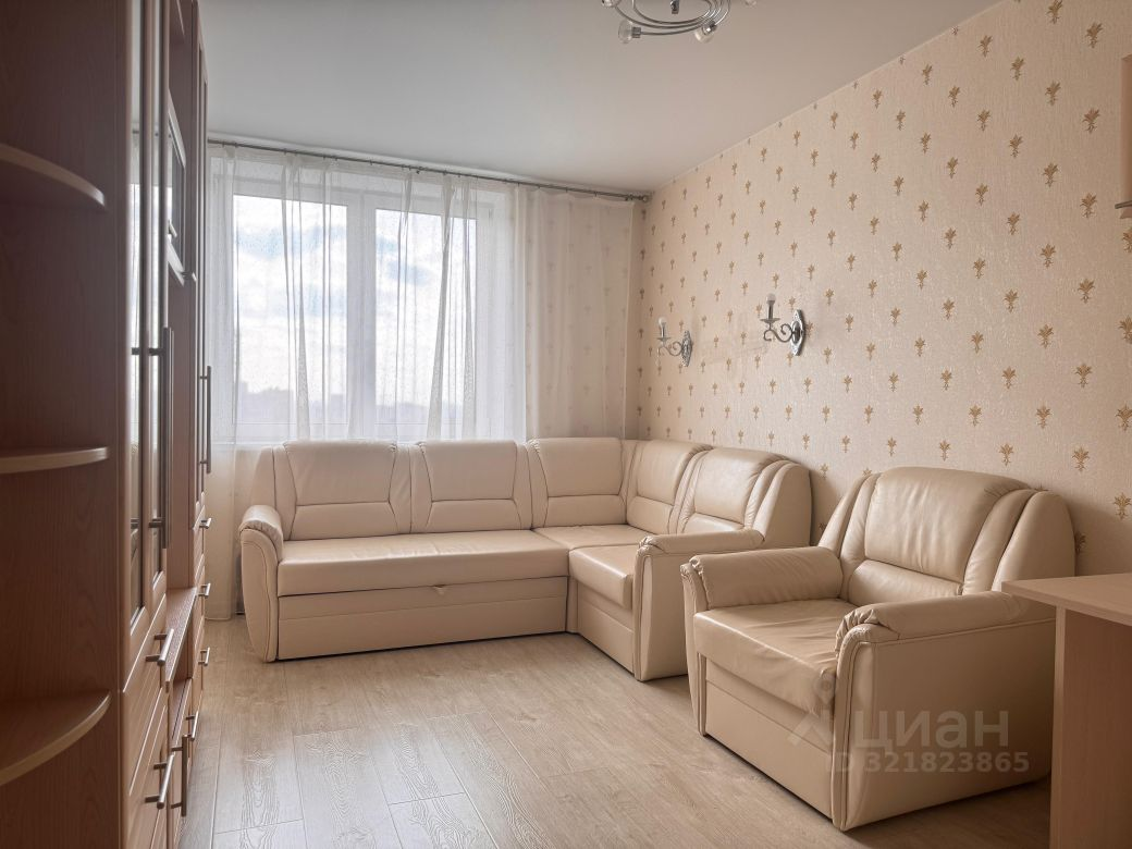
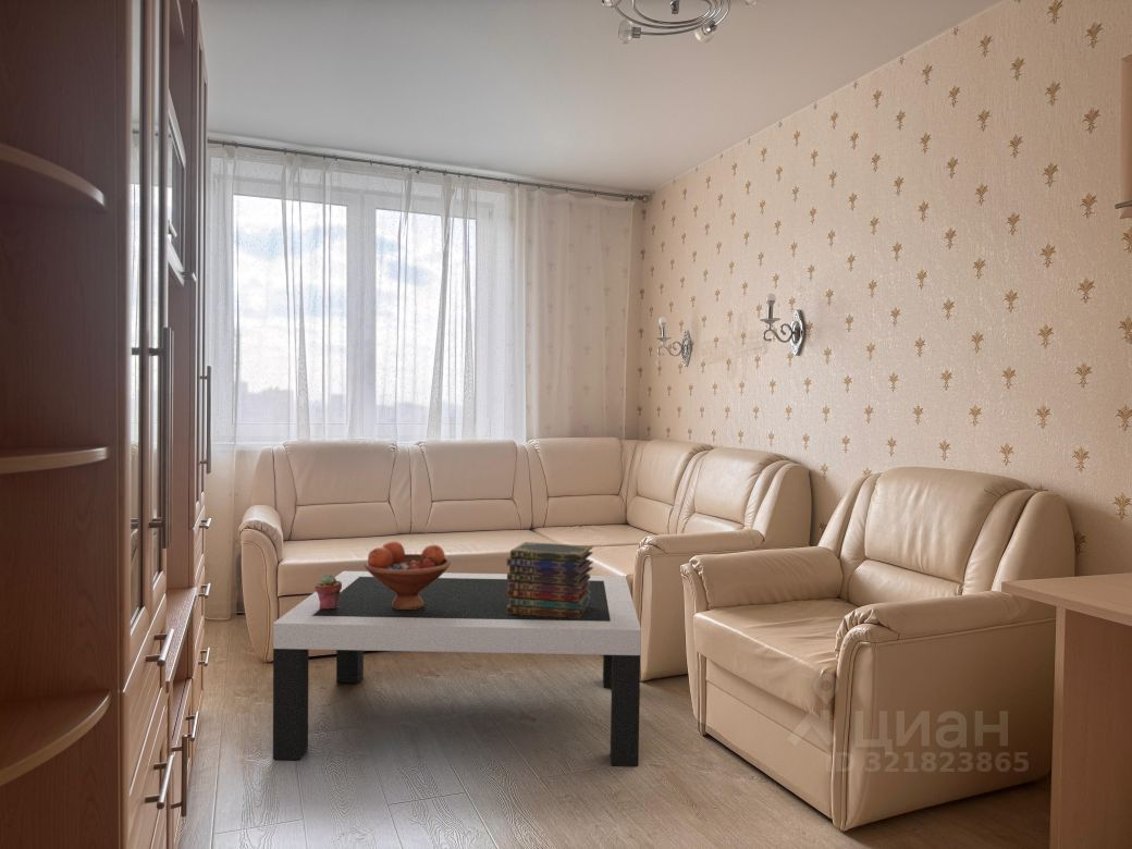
+ book stack (551, 578)
+ coffee table (471, 651)
+ fruit bowl (407, 575)
+ potted succulent (328, 590)
